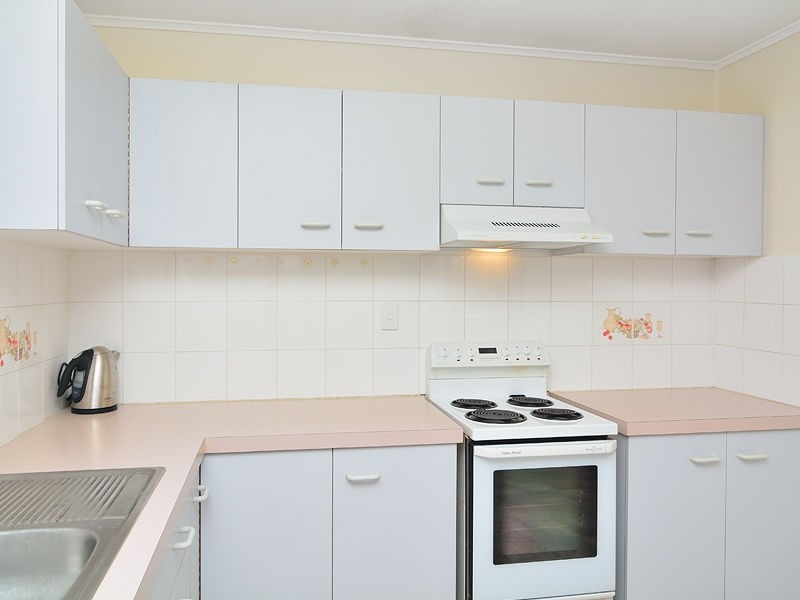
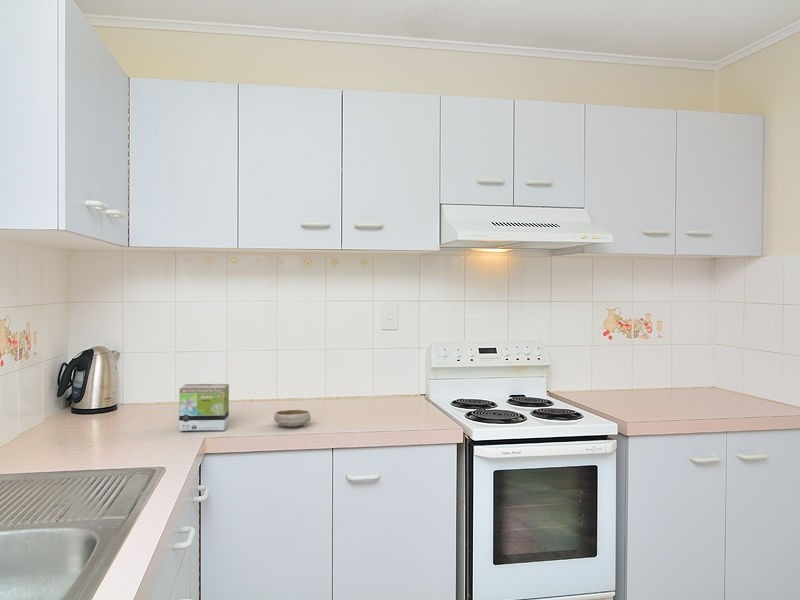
+ bowl (292, 418)
+ tea box (204, 406)
